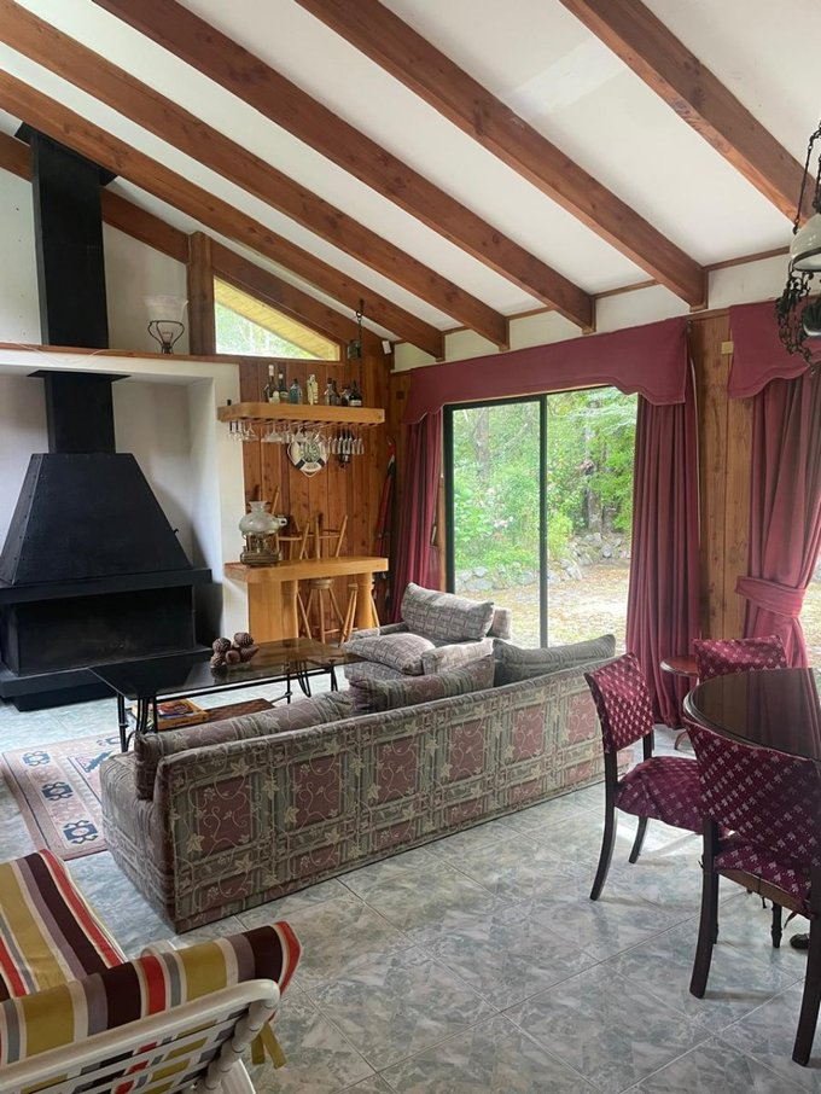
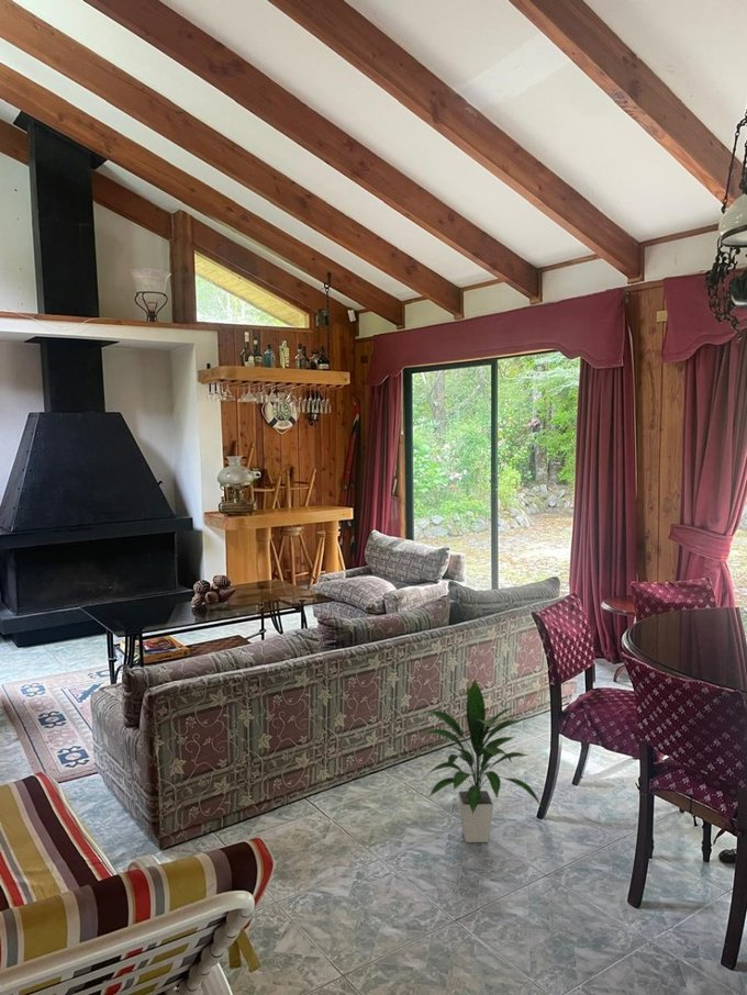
+ indoor plant (480, 764)
